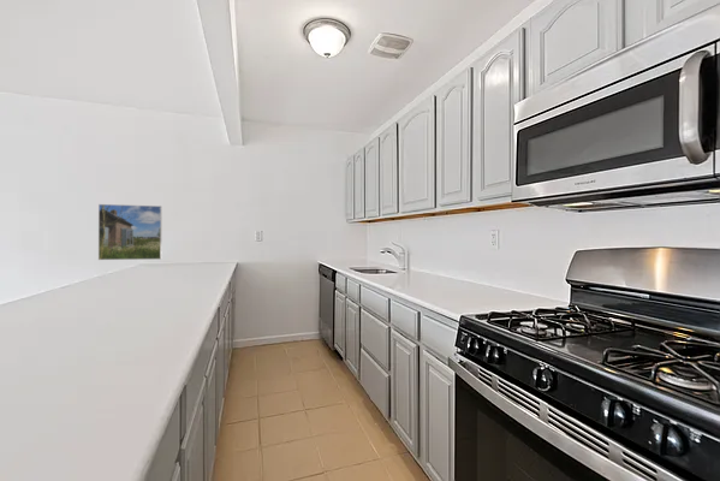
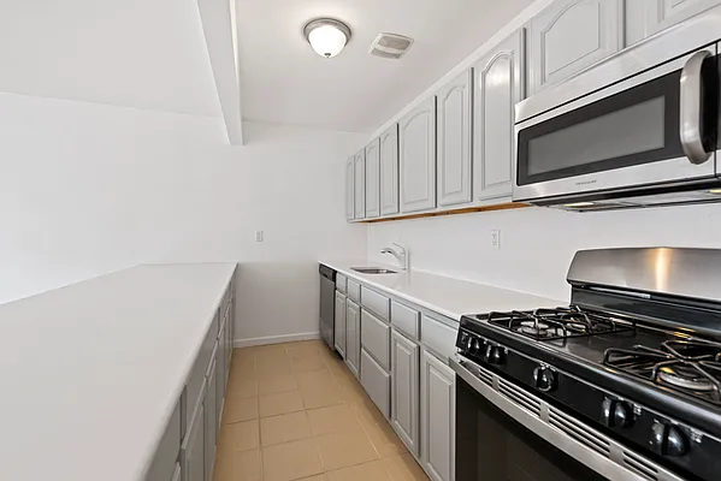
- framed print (130, 232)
